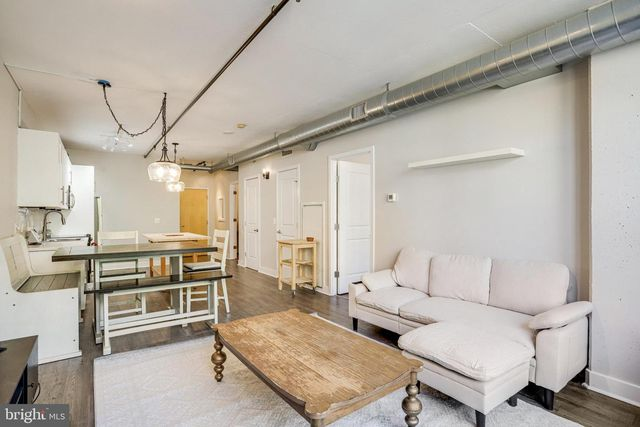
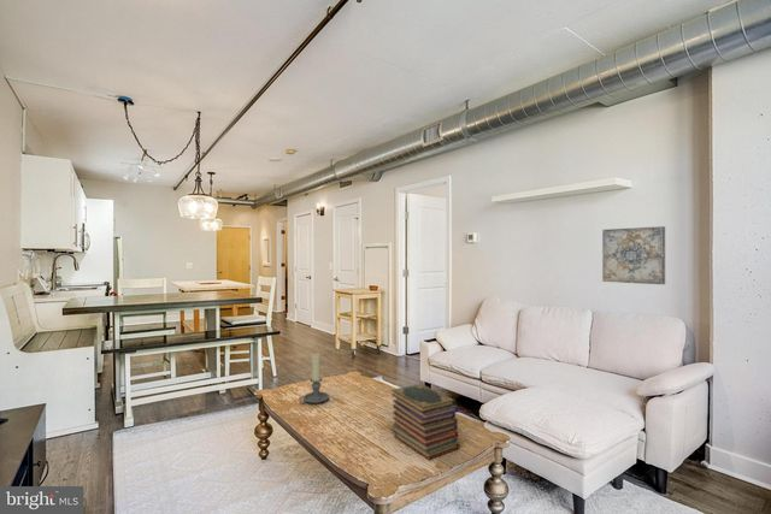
+ book stack (423, 418)
+ candle holder (313, 377)
+ wall art (631, 255)
